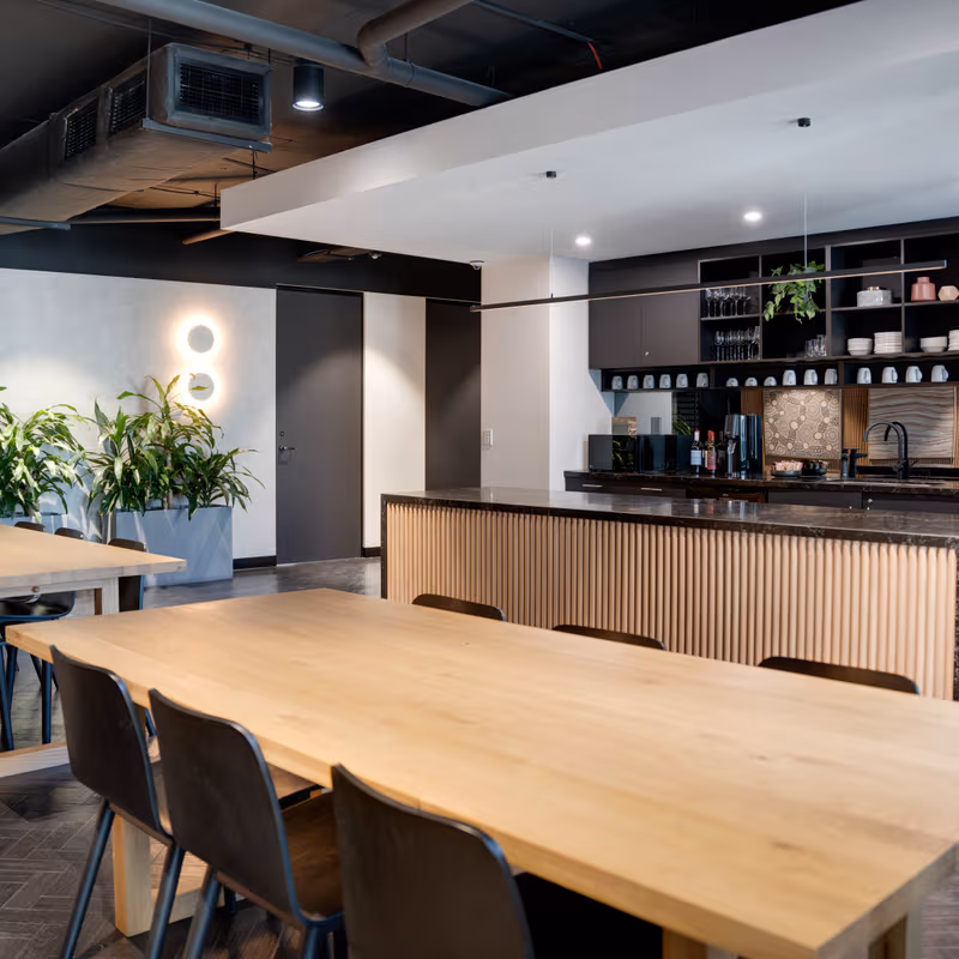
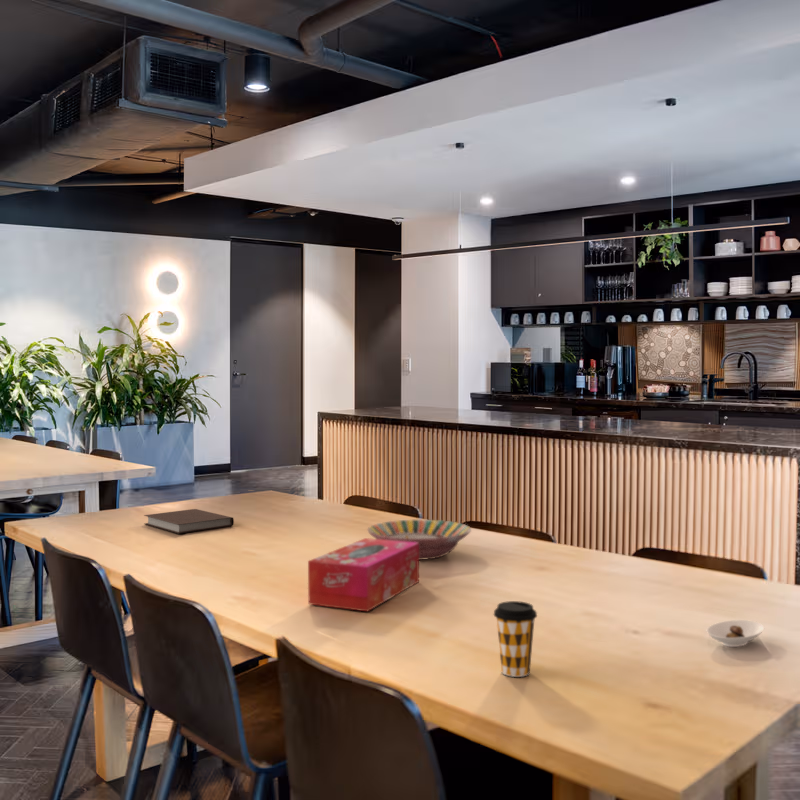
+ notebook (188, 520)
+ tissue box (366, 571)
+ serving bowl (419, 541)
+ coffee cup (515, 638)
+ saucer (735, 634)
